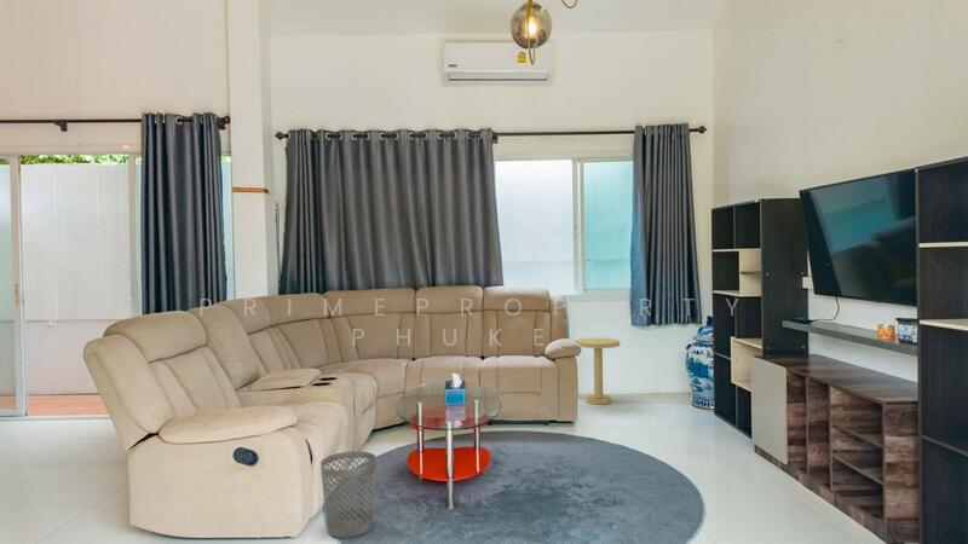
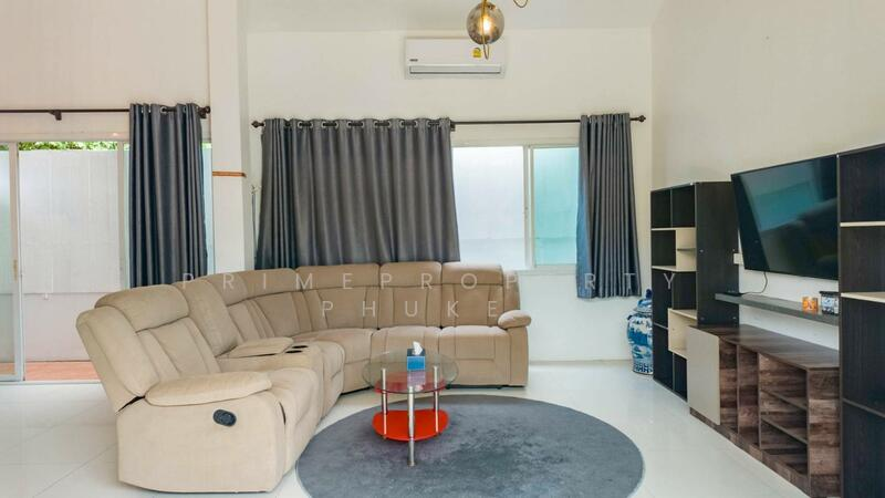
- wastebasket (350, 493)
- side table (597, 370)
